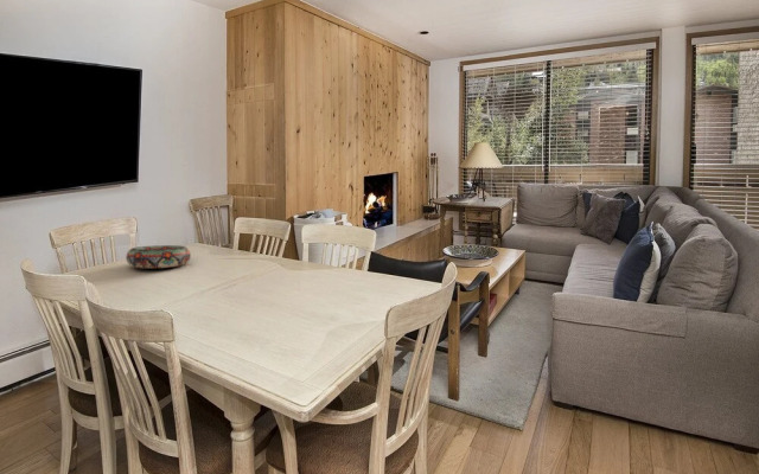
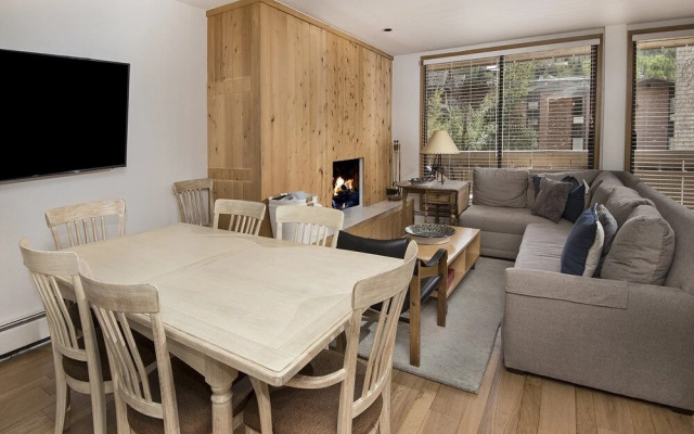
- decorative bowl (159, 256)
